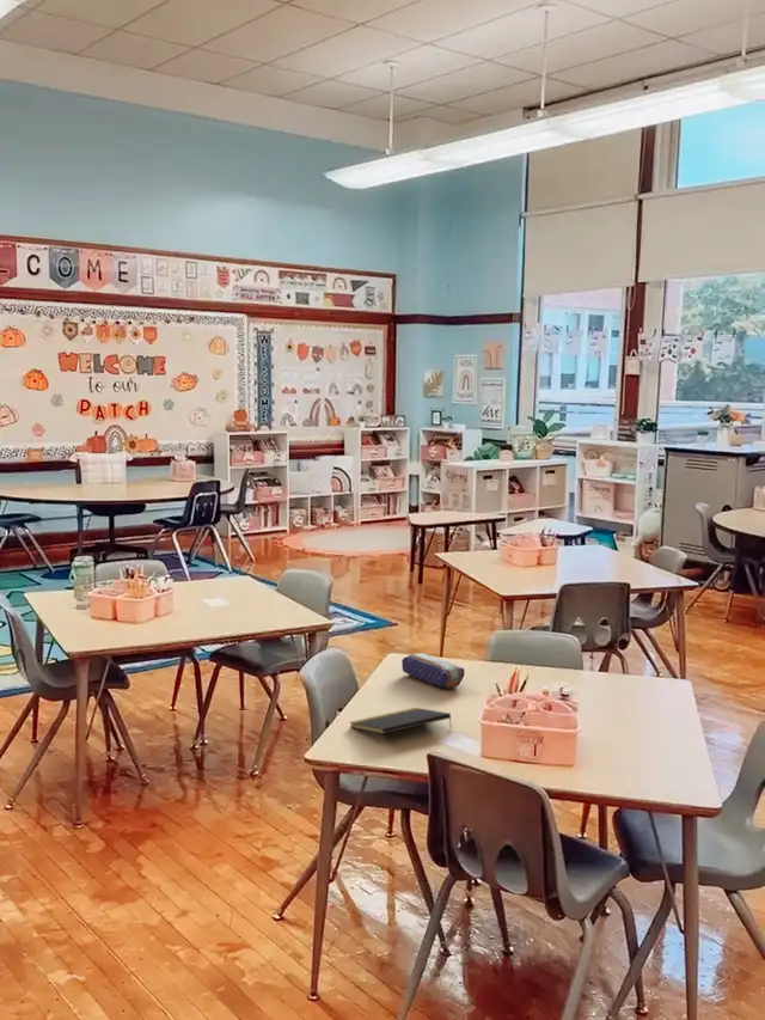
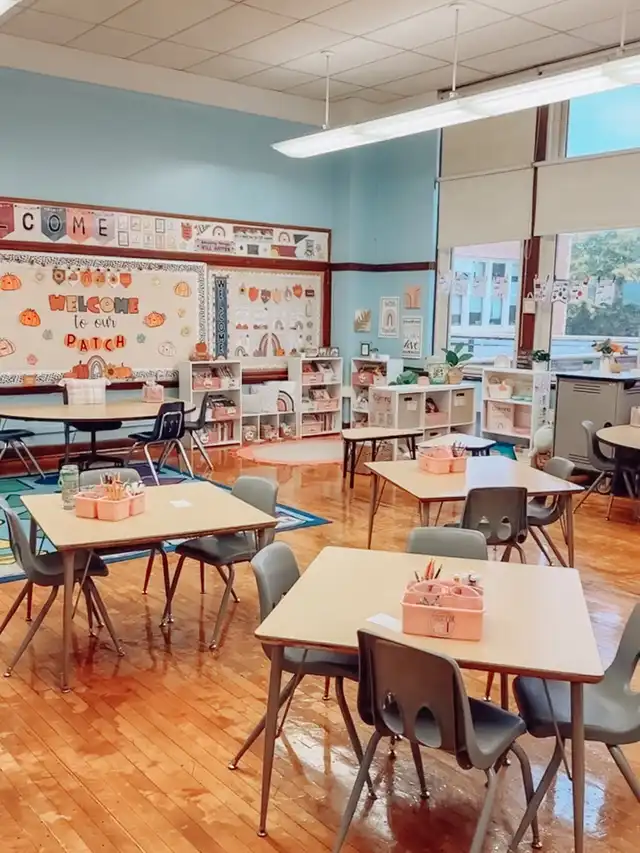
- notepad (399, 720)
- pencil case (432, 668)
